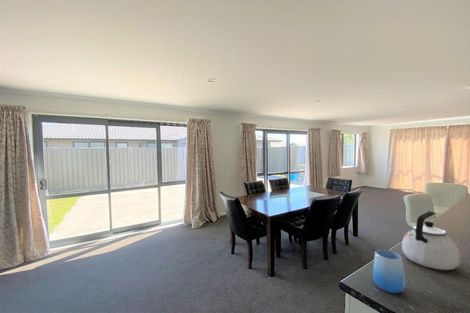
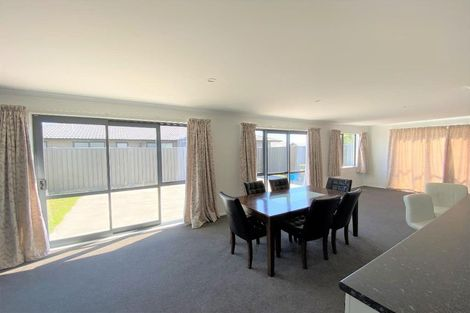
- kettle (429, 237)
- cup (388, 270)
